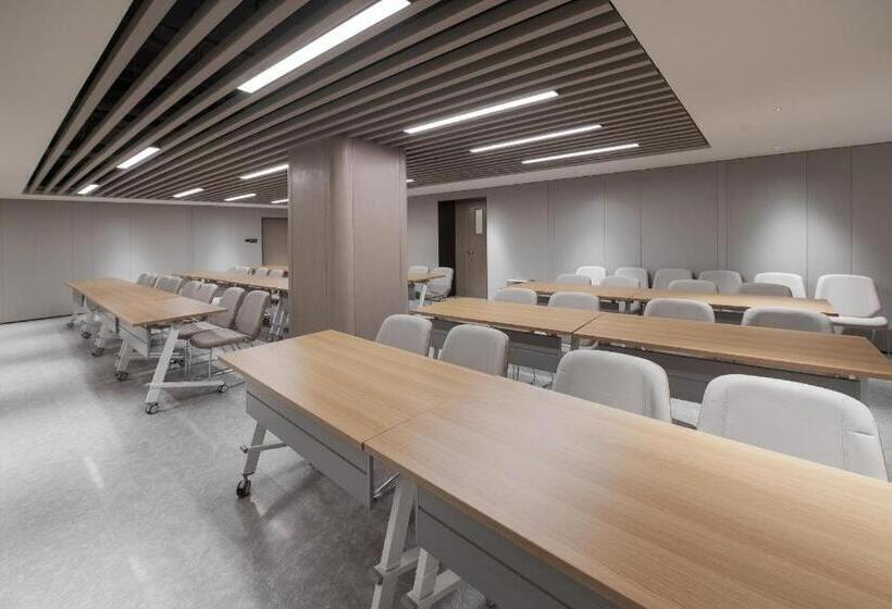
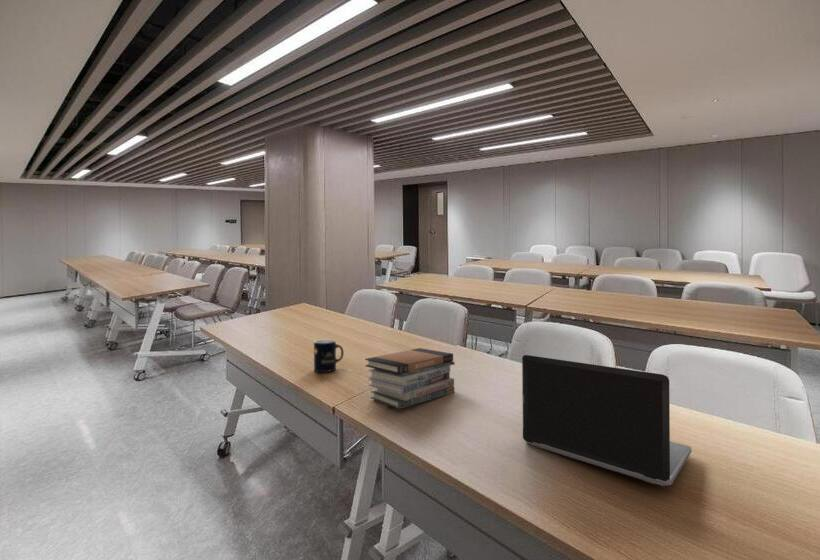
+ laptop computer (604, 403)
+ mug (328, 354)
+ book stack (411, 375)
